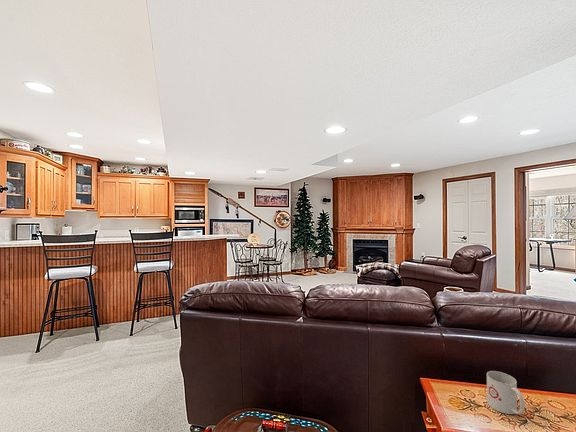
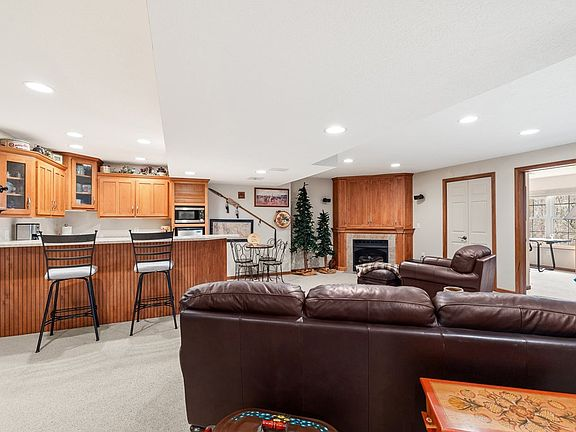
- mug (506, 394)
